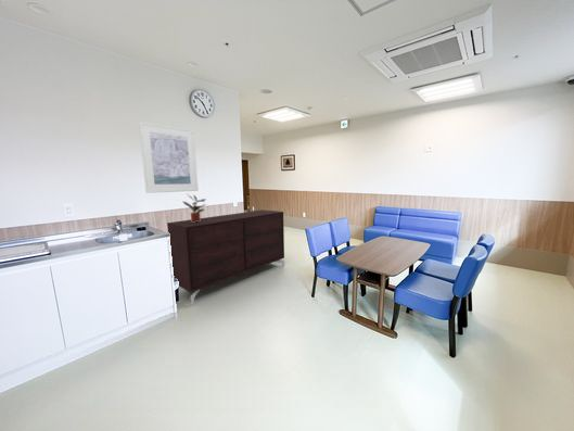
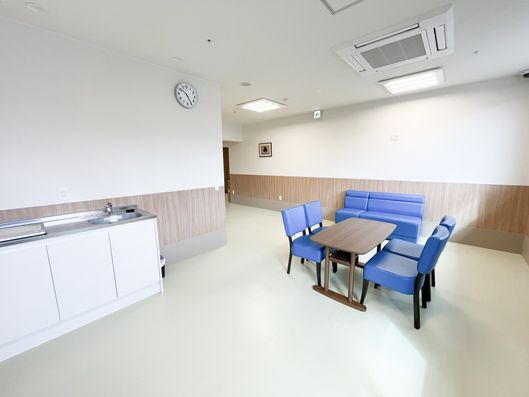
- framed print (170, 160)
- potted plant (196, 207)
- sideboard (234, 248)
